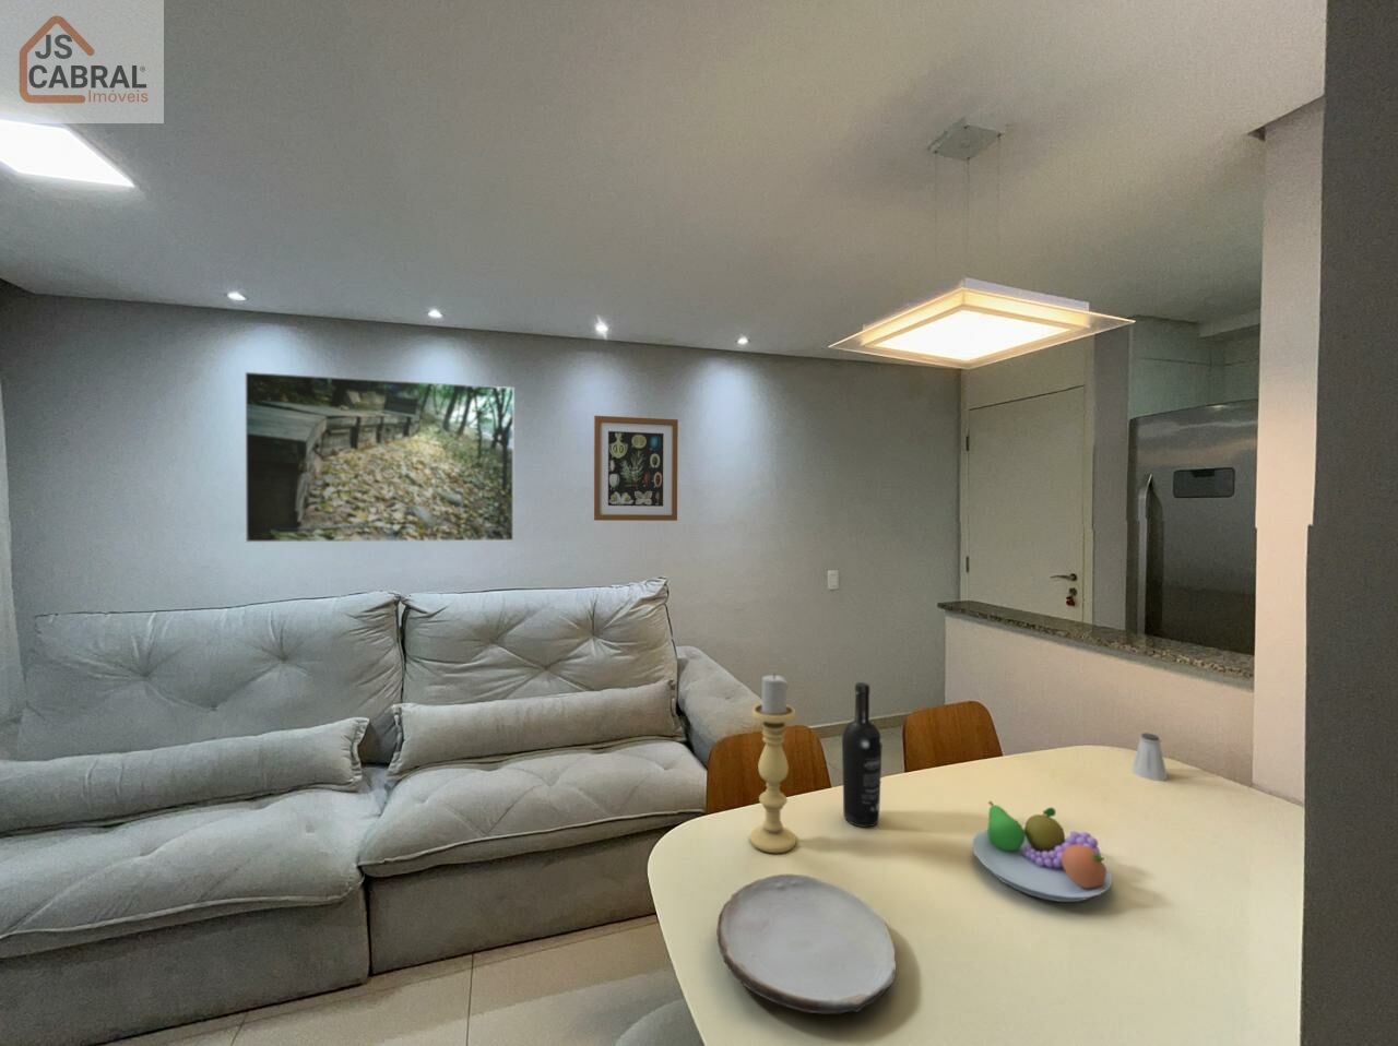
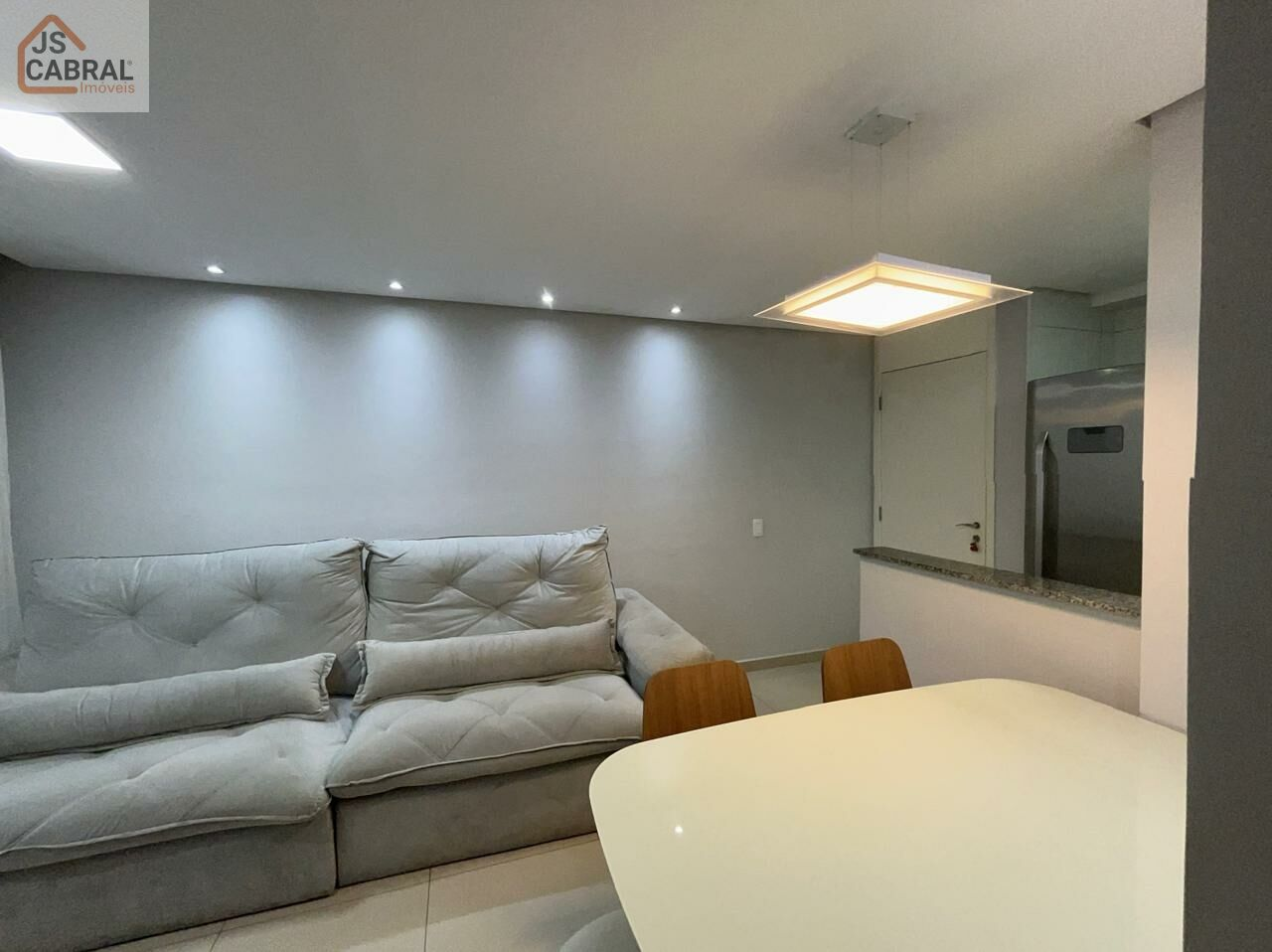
- candle holder (774, 757)
- plate (803, 939)
- wine bottle (862, 752)
- saltshaker (1149, 755)
- fruit bowl (1035, 844)
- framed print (387, 460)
- wall art (635, 468)
